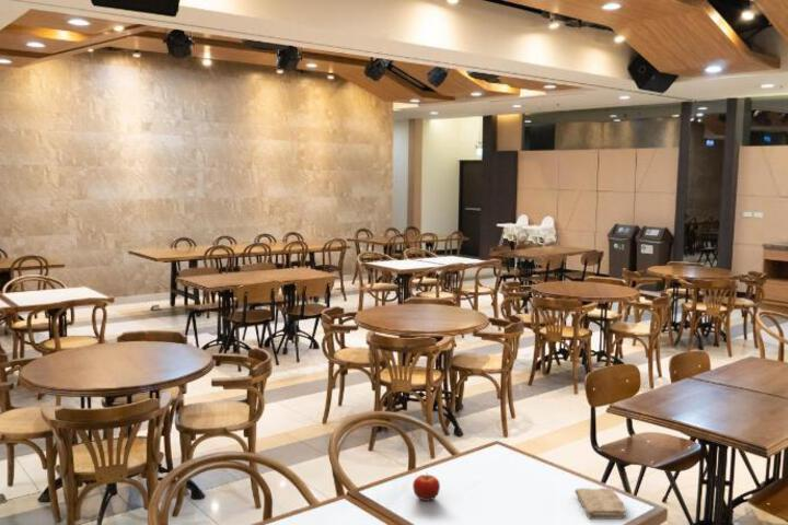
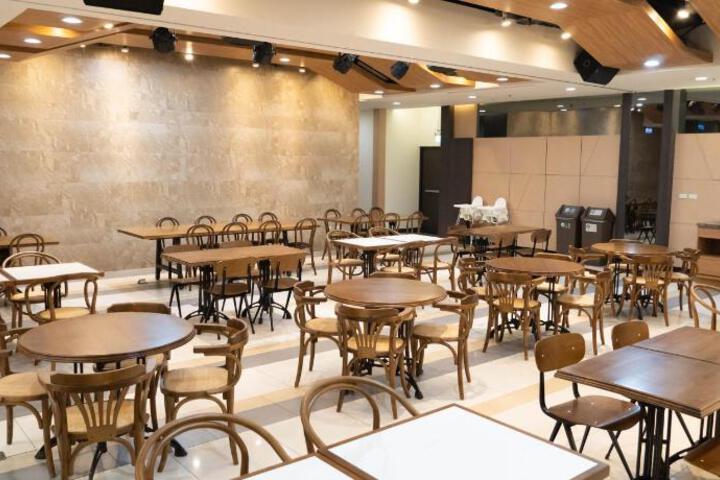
- washcloth (600, 502)
- fruit (426, 486)
